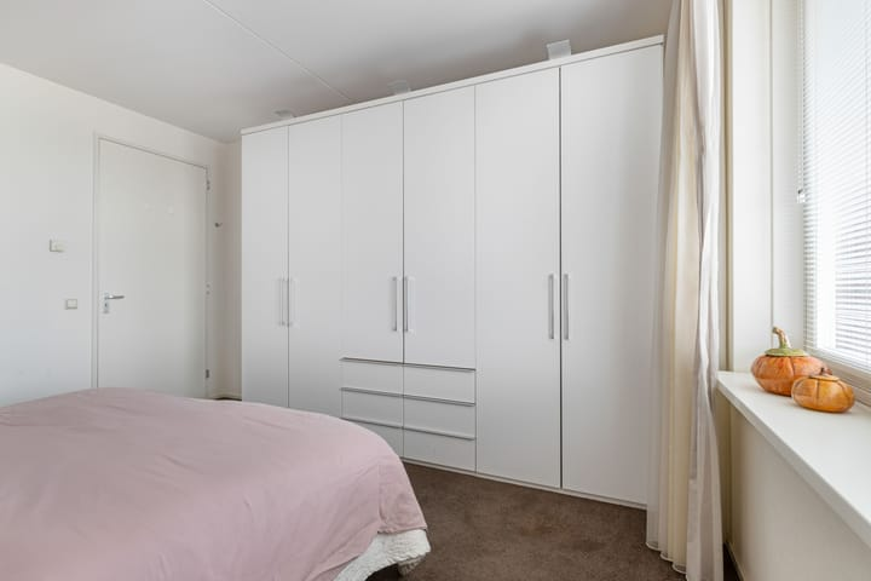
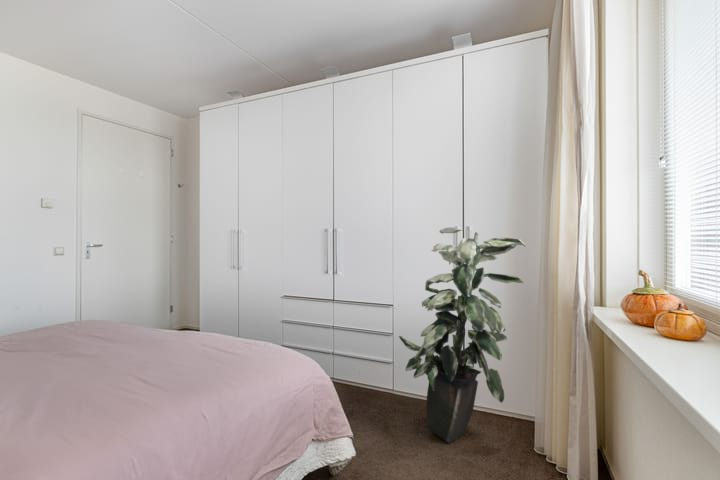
+ indoor plant (459, 331)
